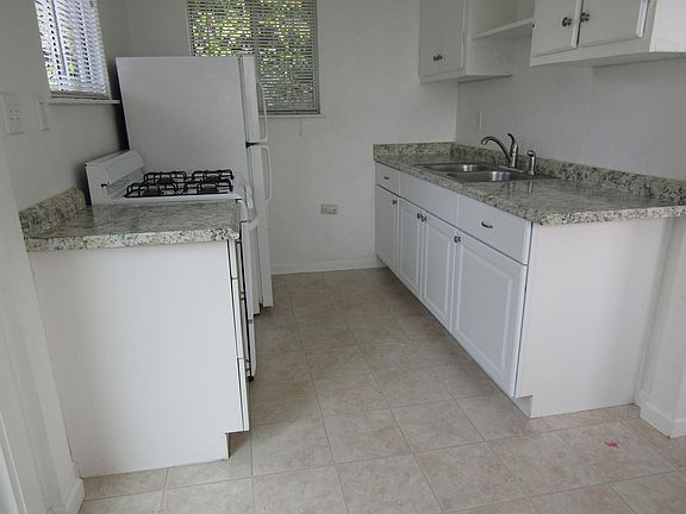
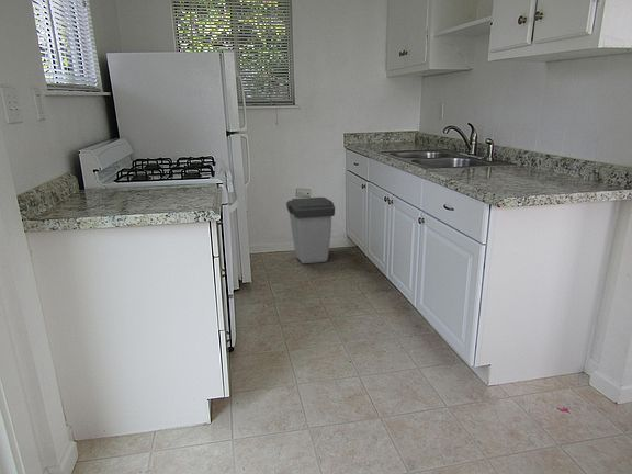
+ trash can (309, 229)
